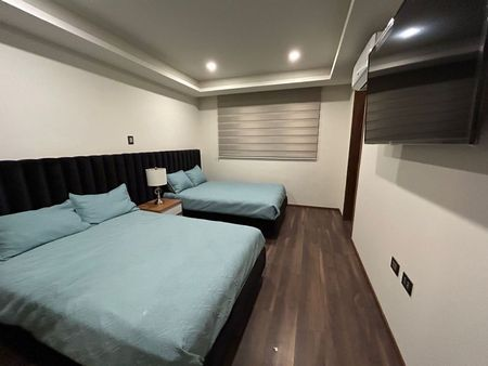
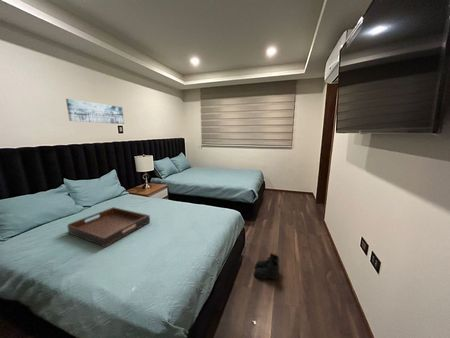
+ boots (266, 264)
+ serving tray (110, 223)
+ wall art (99, 113)
